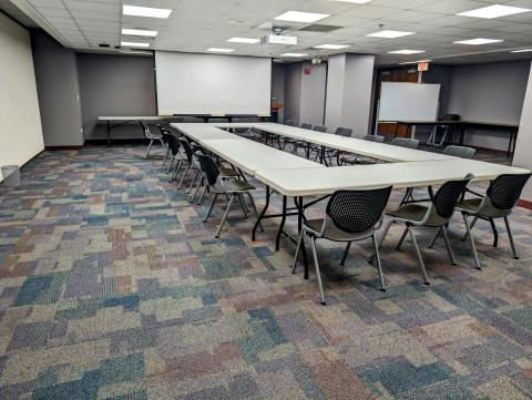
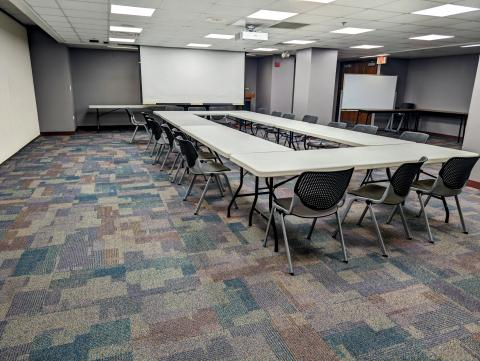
- wastebasket (11, 176)
